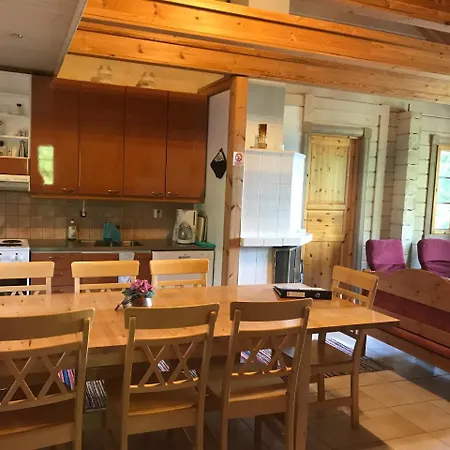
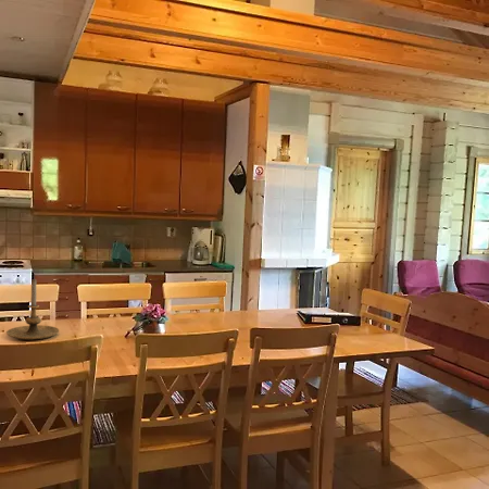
+ candle holder (33, 306)
